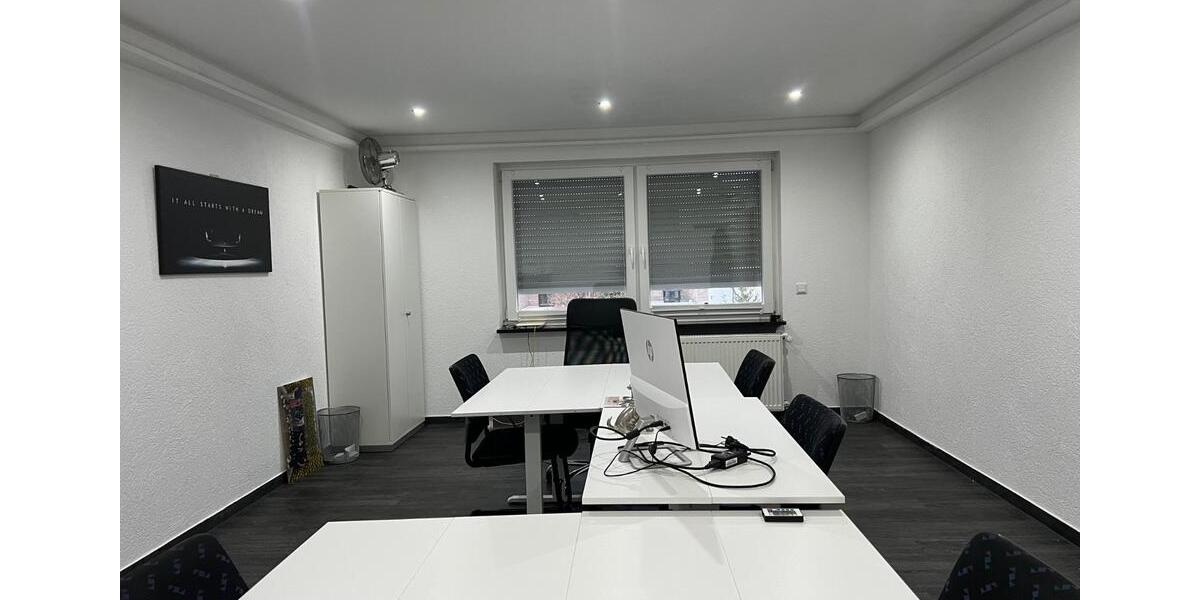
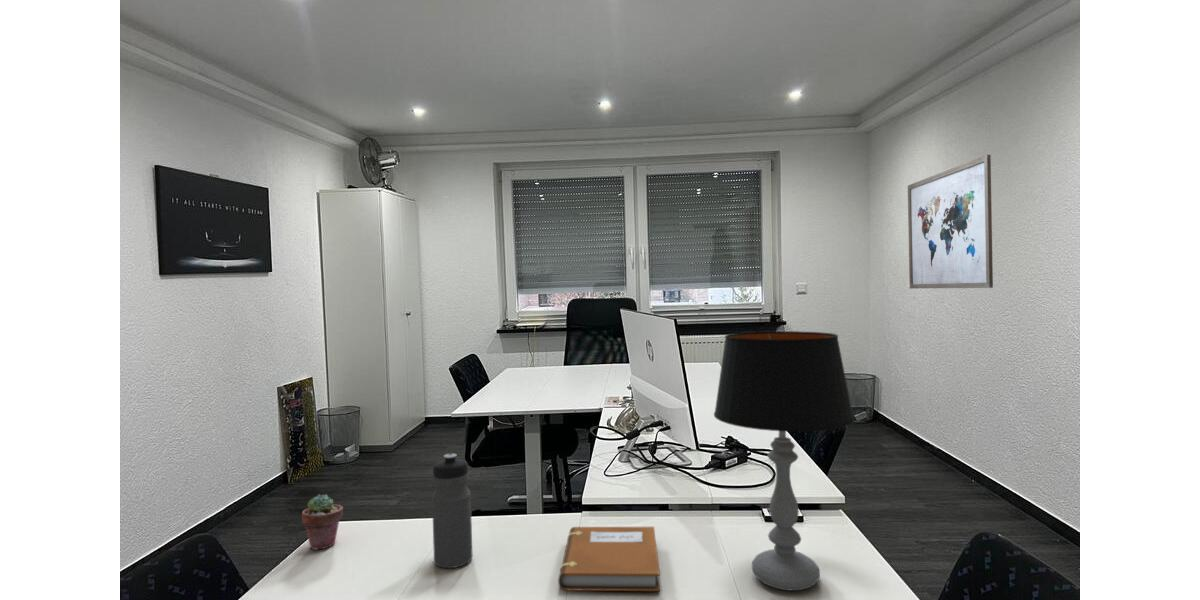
+ potted succulent (322, 519)
+ table lamp (782, 456)
+ water bottle (451, 507)
+ notebook (610, 554)
+ wall art (944, 230)
